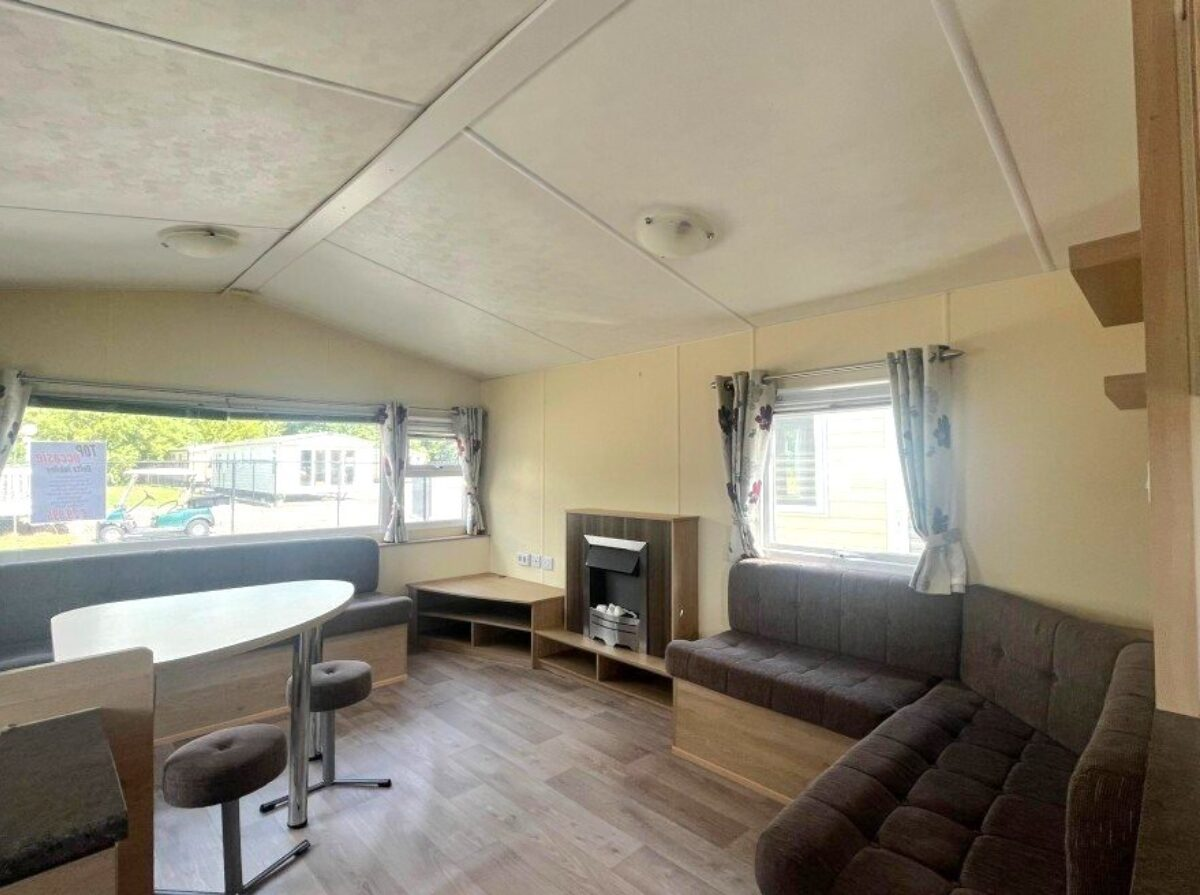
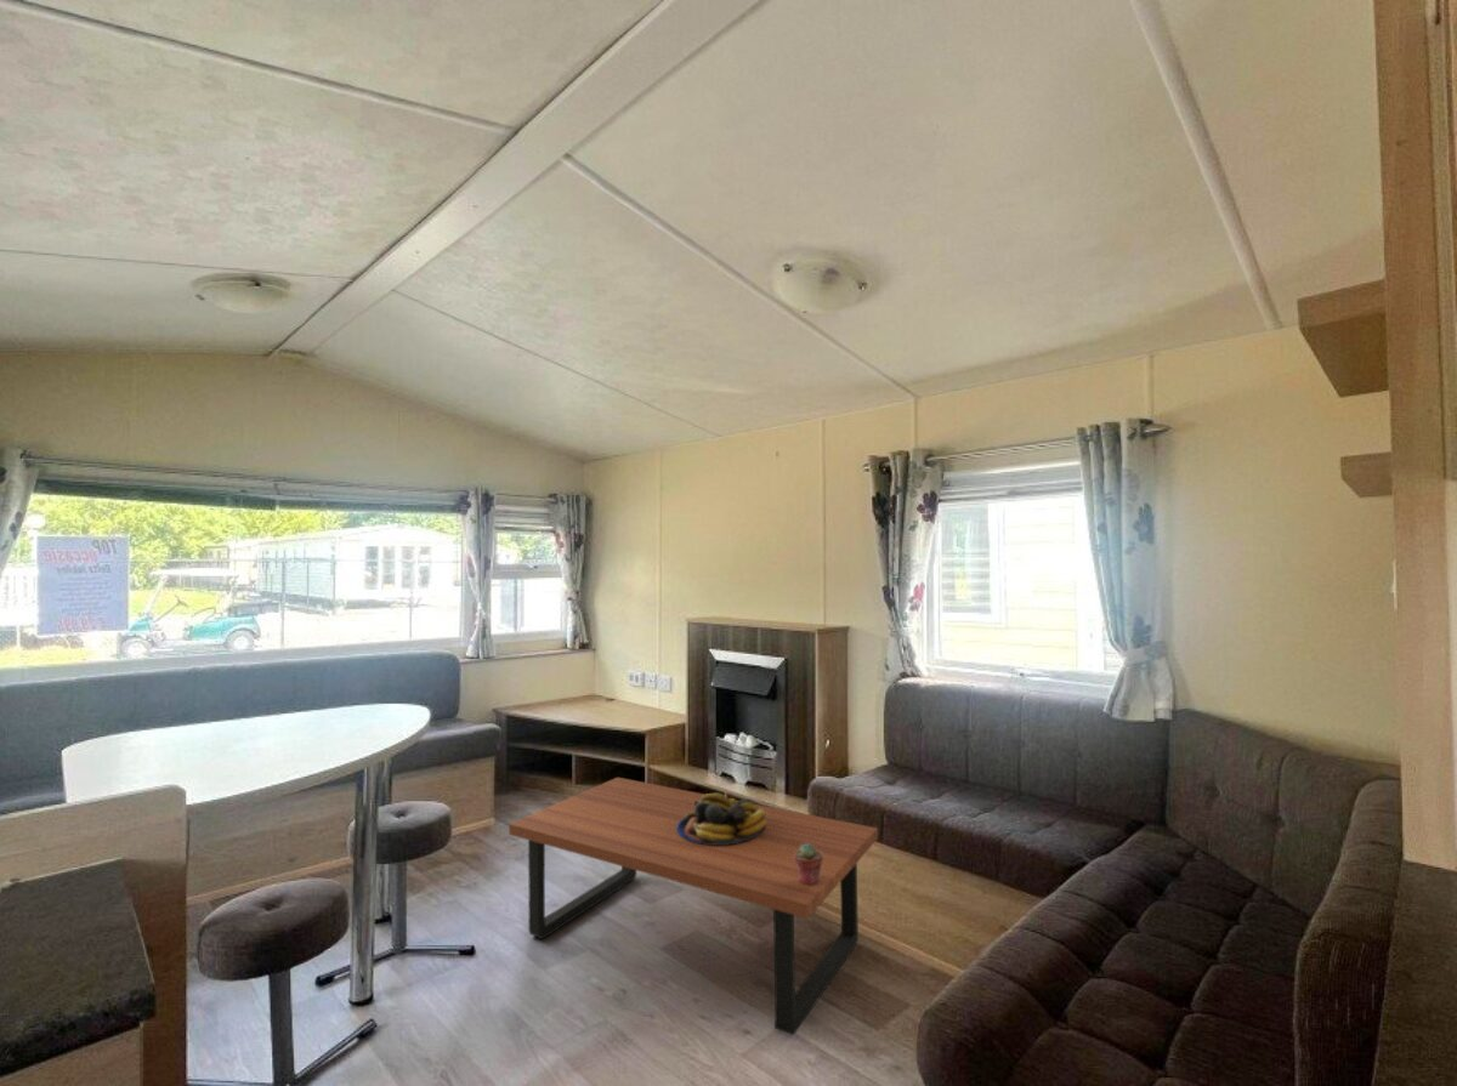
+ fruit bowl (720, 811)
+ coffee table (690, 882)
+ potted succulent (809, 862)
